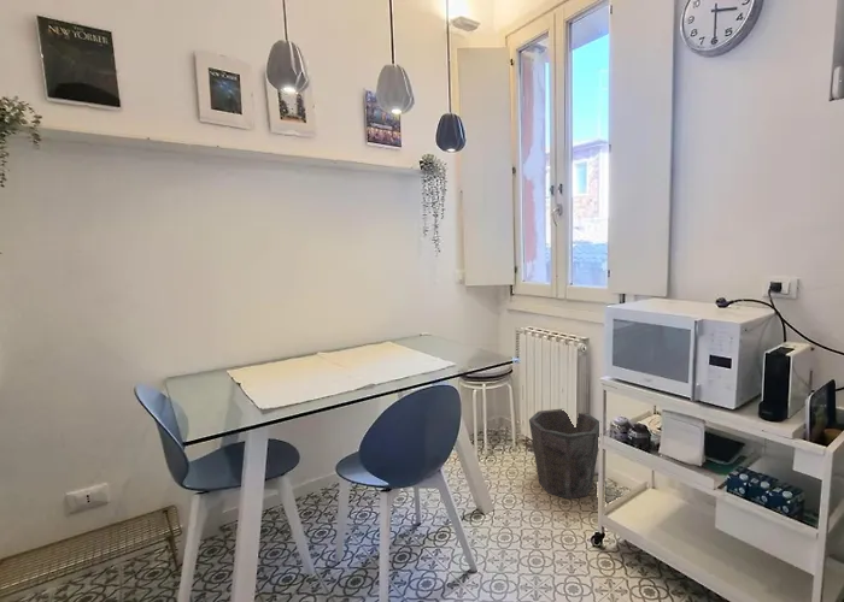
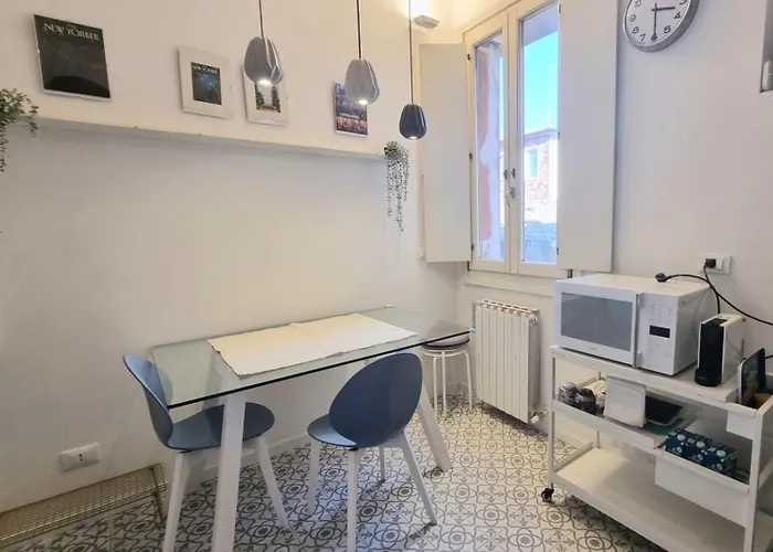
- waste bin (564, 453)
